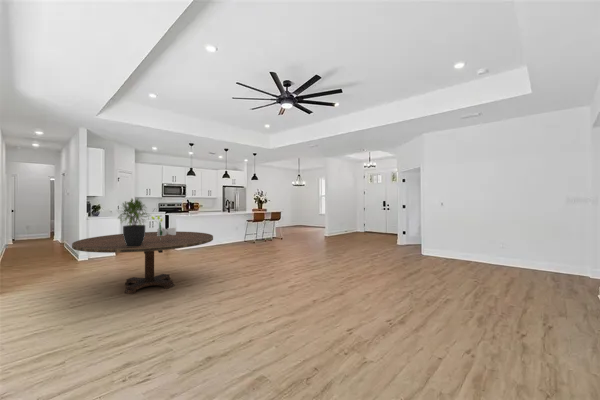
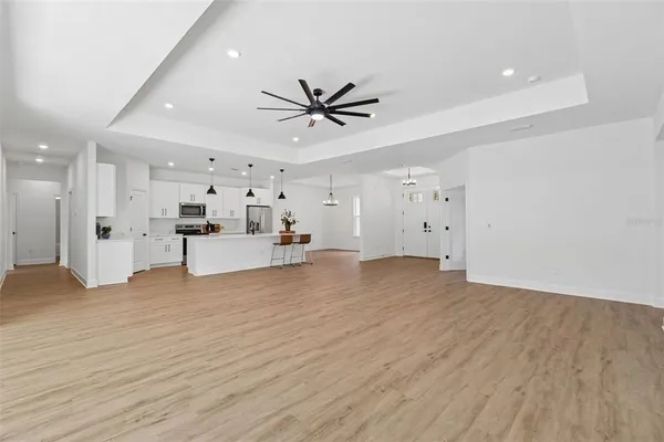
- bouquet (163, 227)
- dining table (149, 261)
- potted plant (132, 222)
